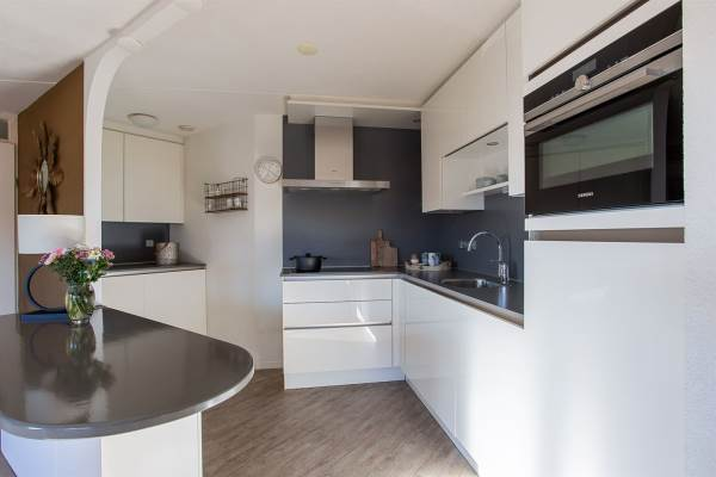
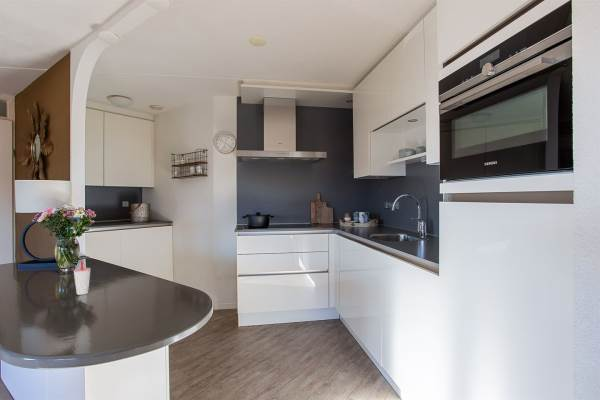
+ cup (82, 277)
